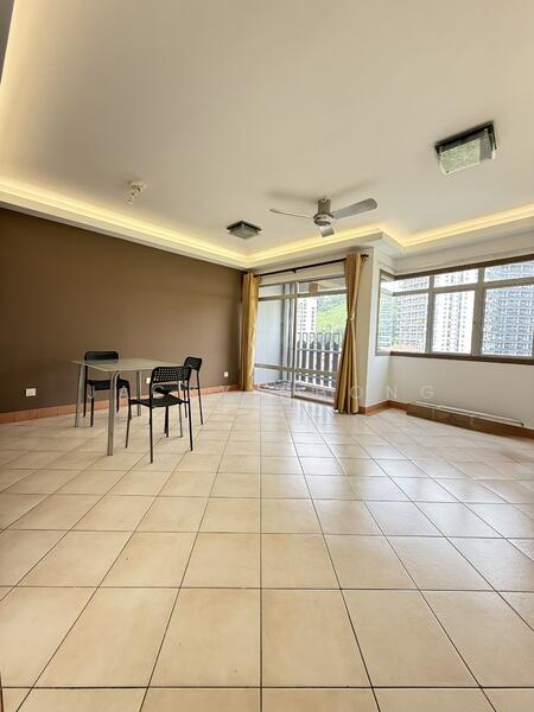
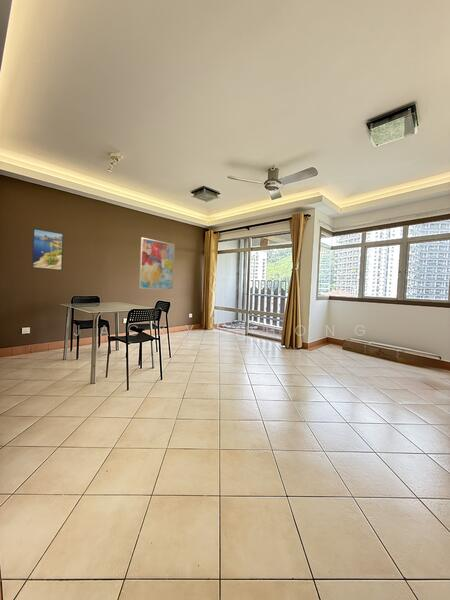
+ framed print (48, 250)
+ wall art (157, 265)
